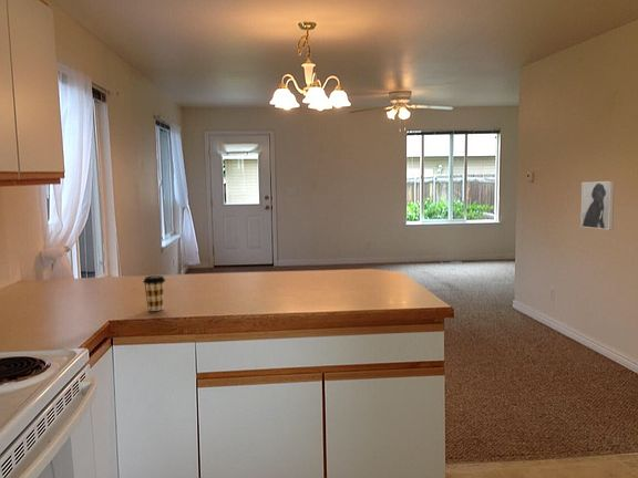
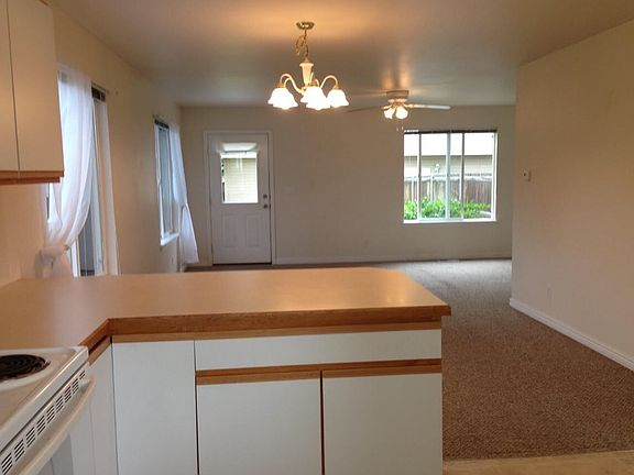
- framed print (596, 205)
- coffee cup (154, 293)
